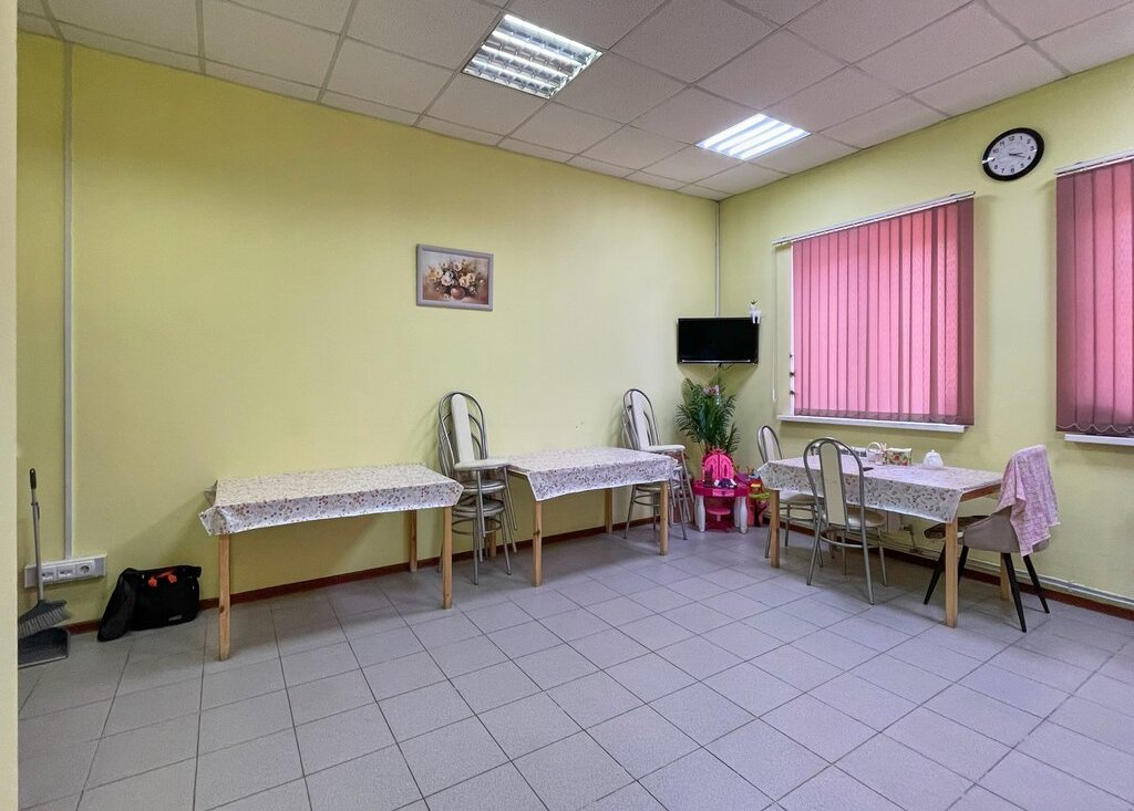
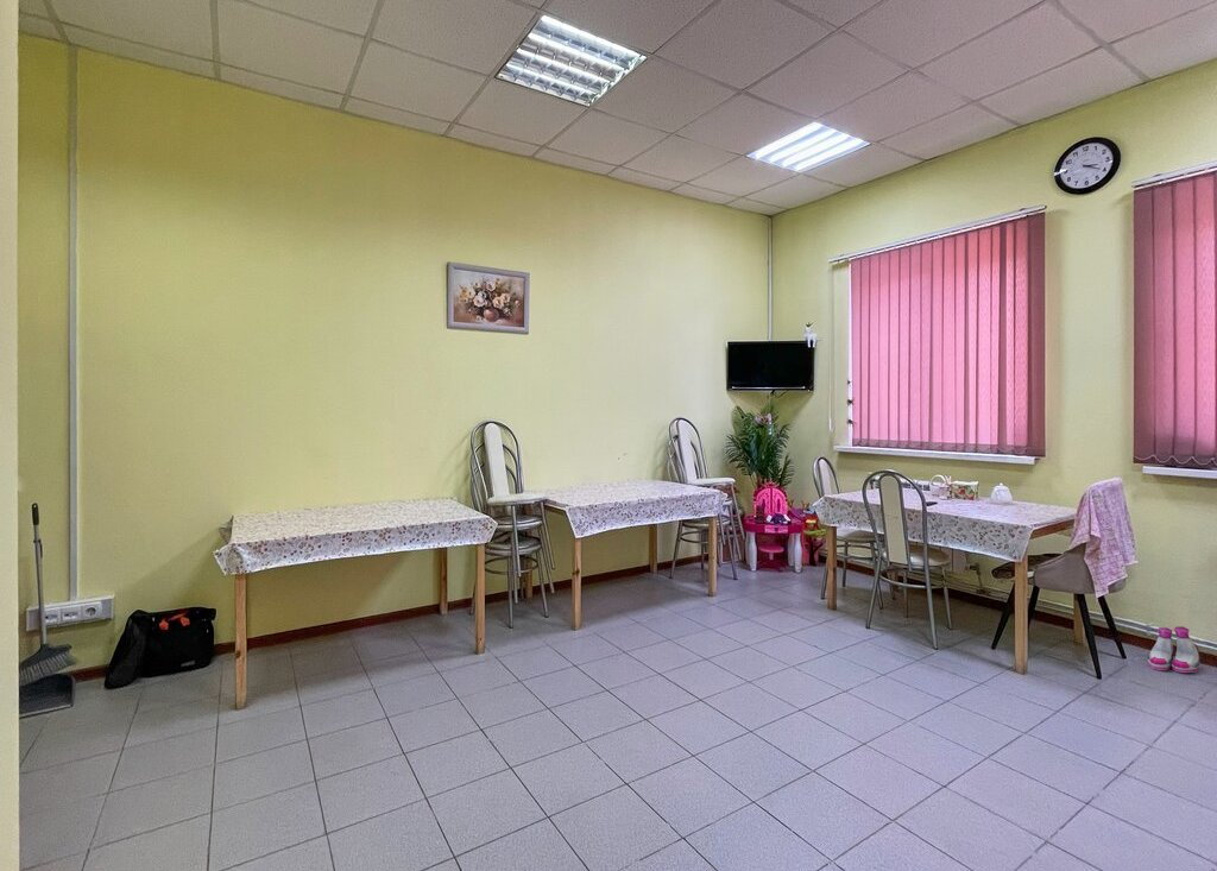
+ boots (1172, 646)
